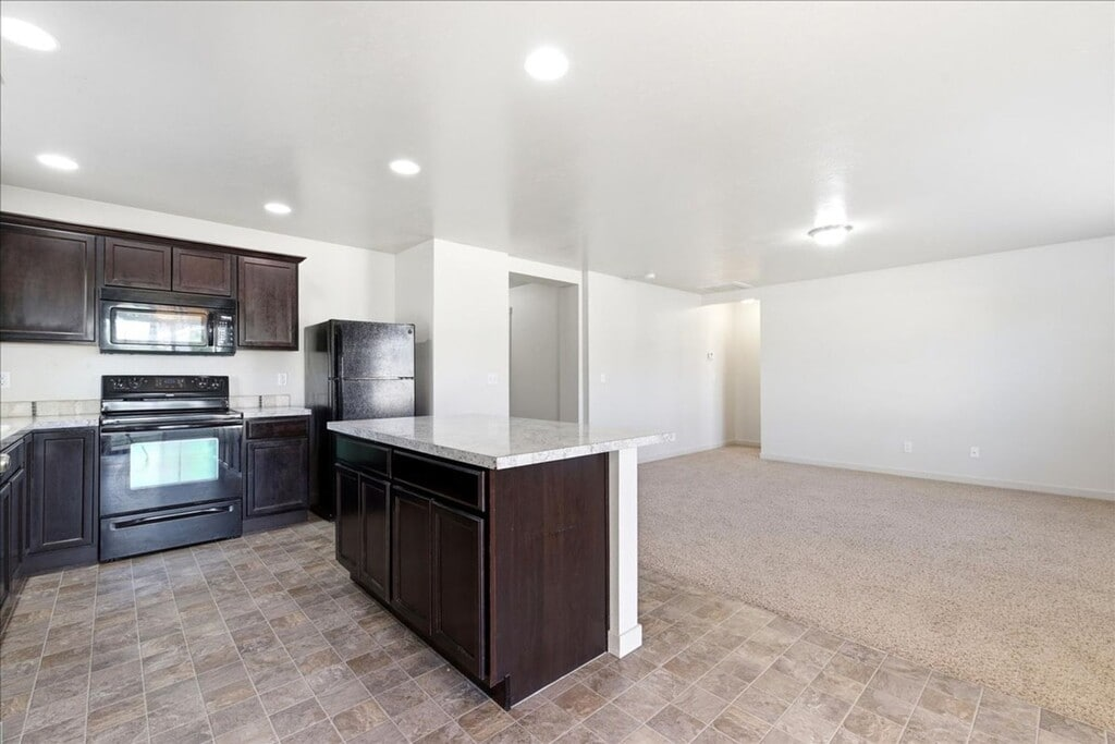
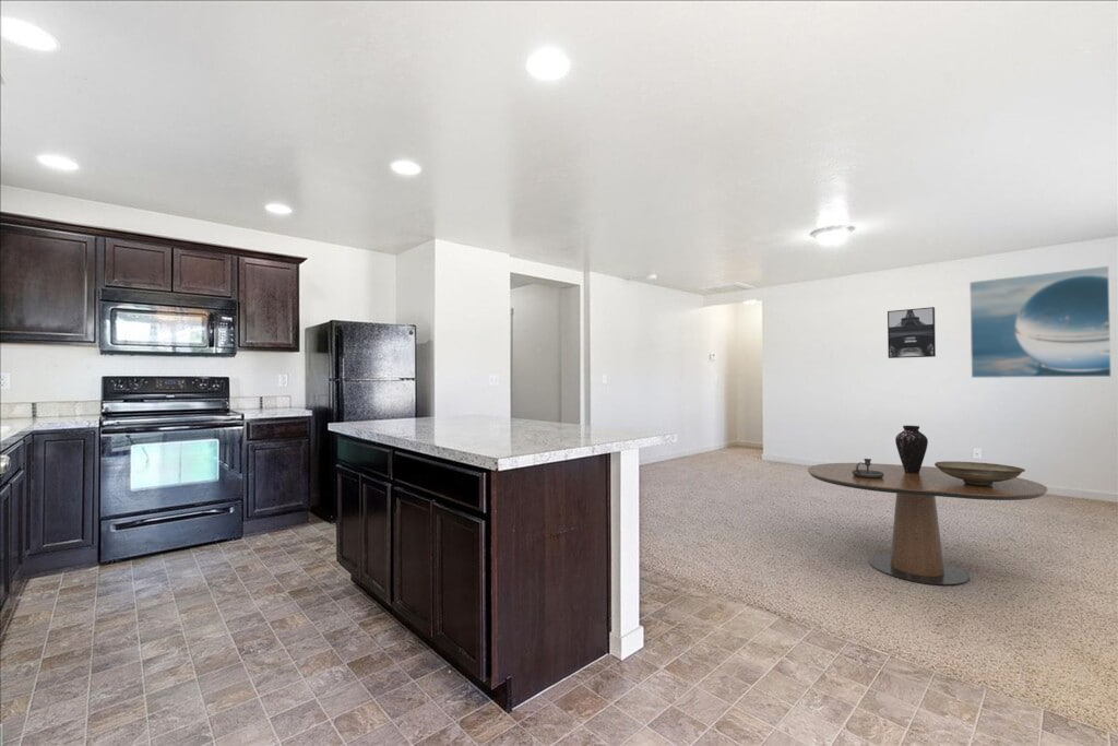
+ dining table (913, 519)
+ candlestick (867, 467)
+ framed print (1035, 325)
+ vase (911, 449)
+ decorative bowl (977, 474)
+ wall art (911, 333)
